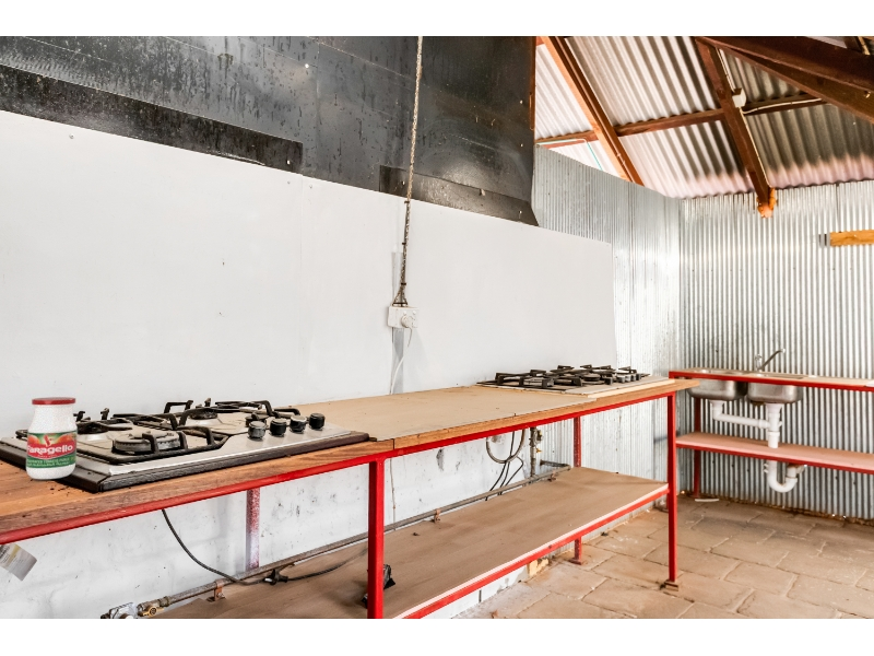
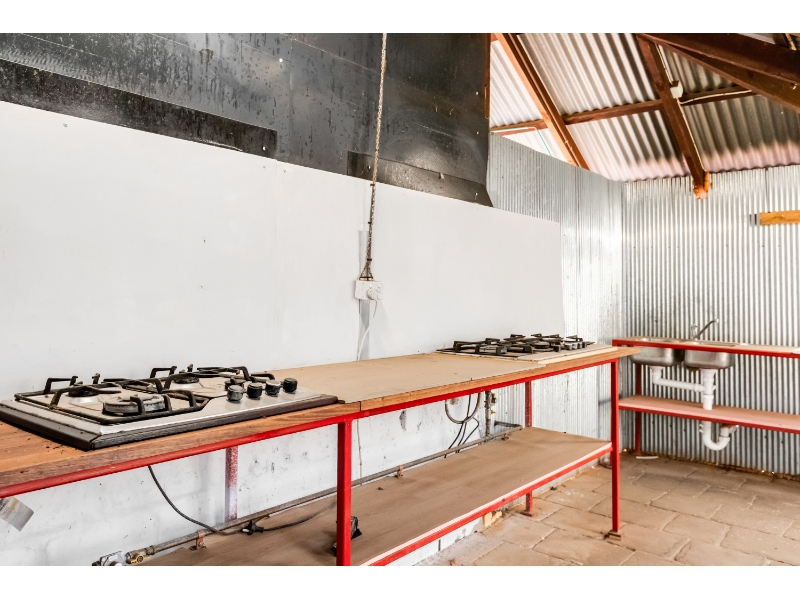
- jar (52, 436)
